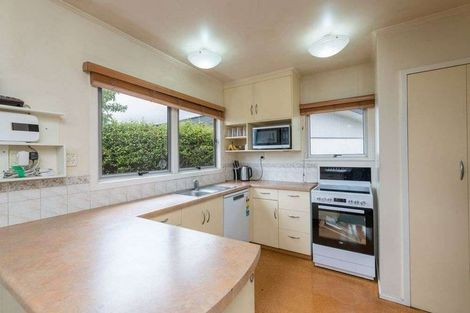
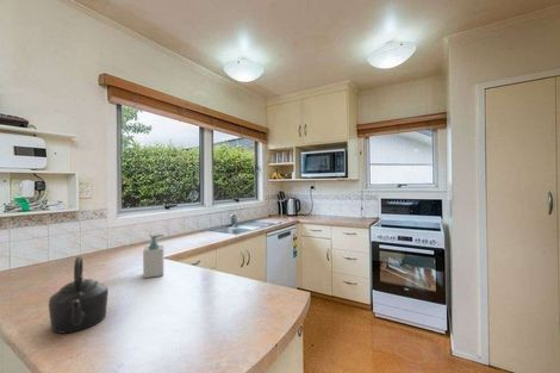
+ soap bottle (154, 254)
+ kettle (79, 293)
